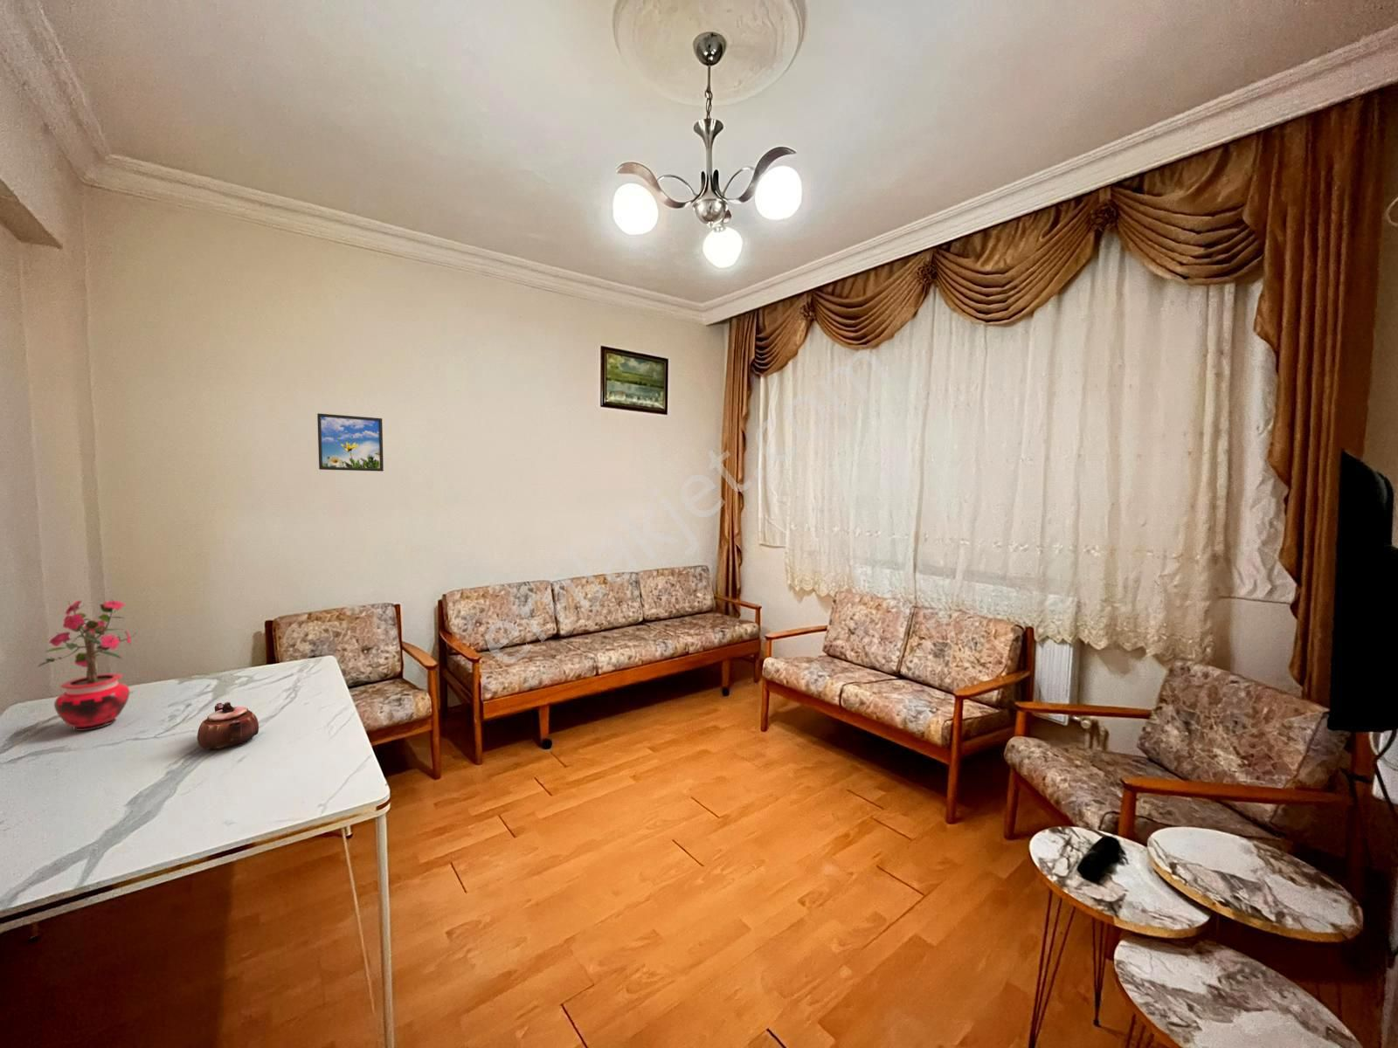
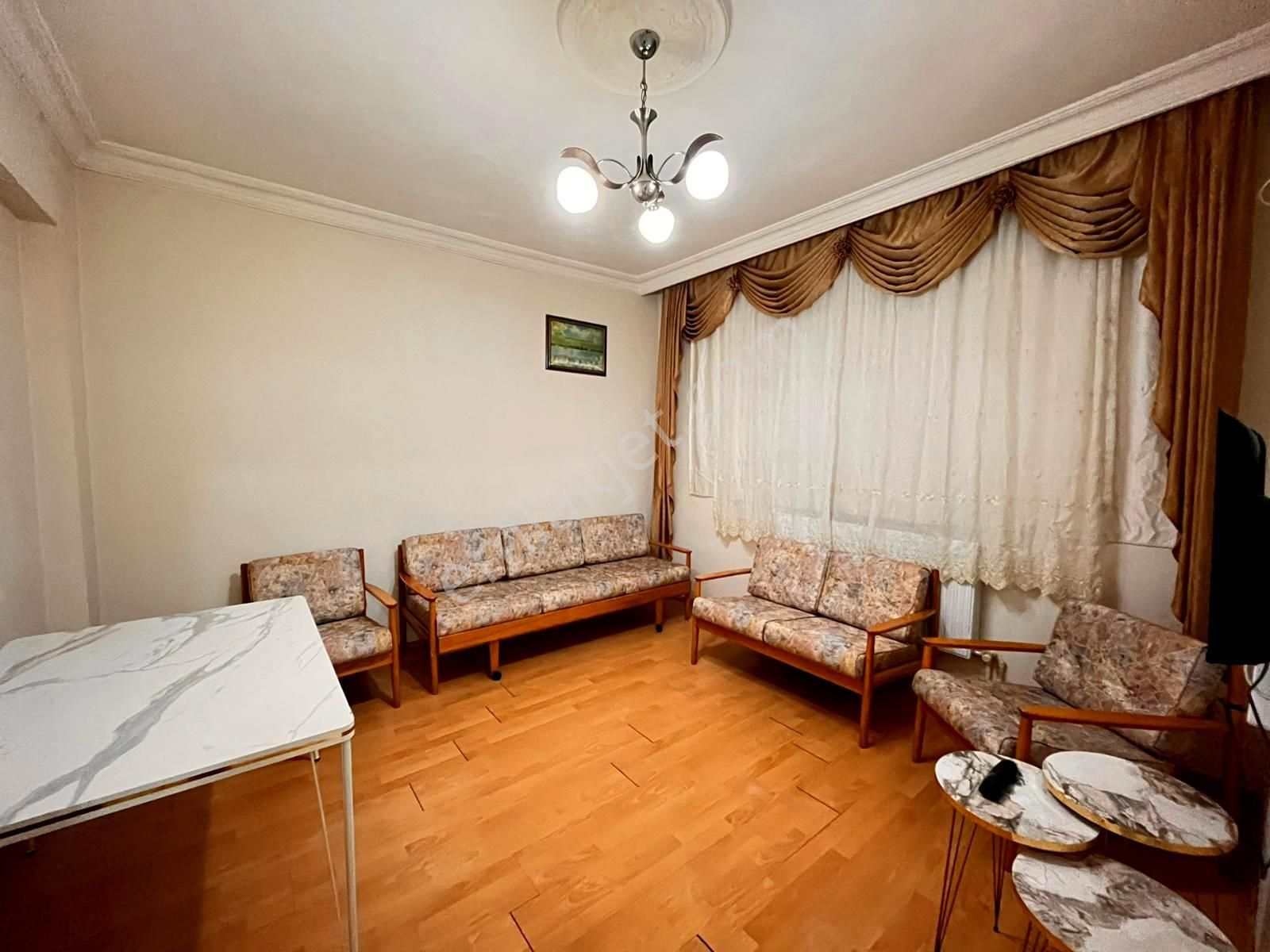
- teapot (228, 720)
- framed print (351, 443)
- potted plant (87, 663)
